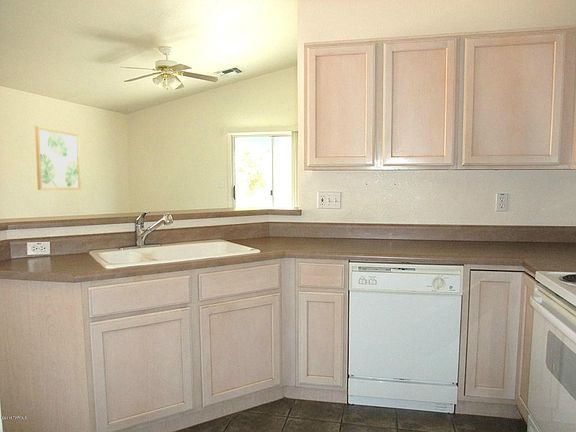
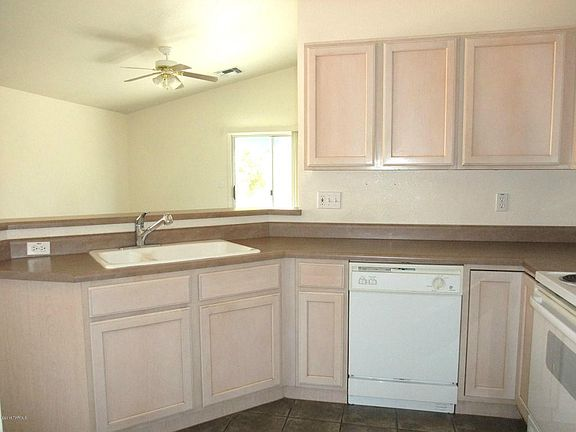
- wall art (59, 160)
